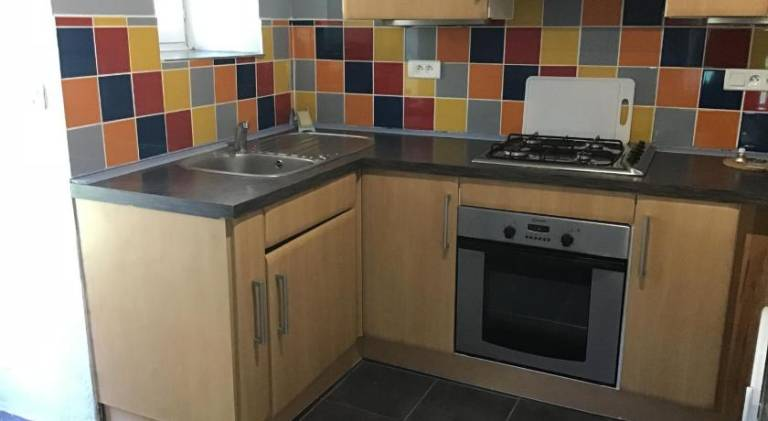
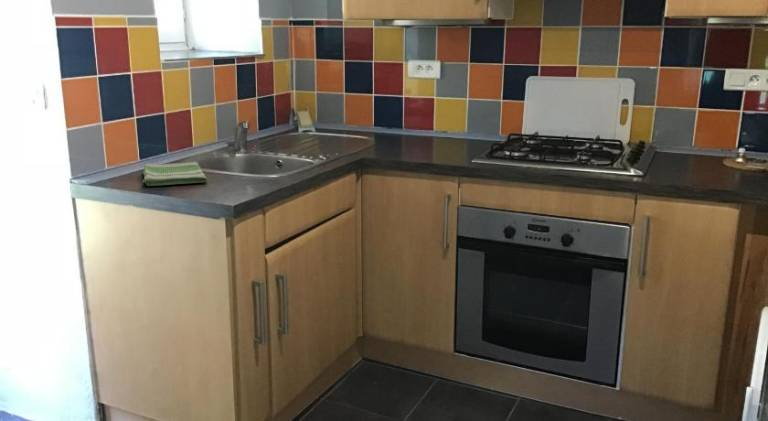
+ dish towel (173, 173)
